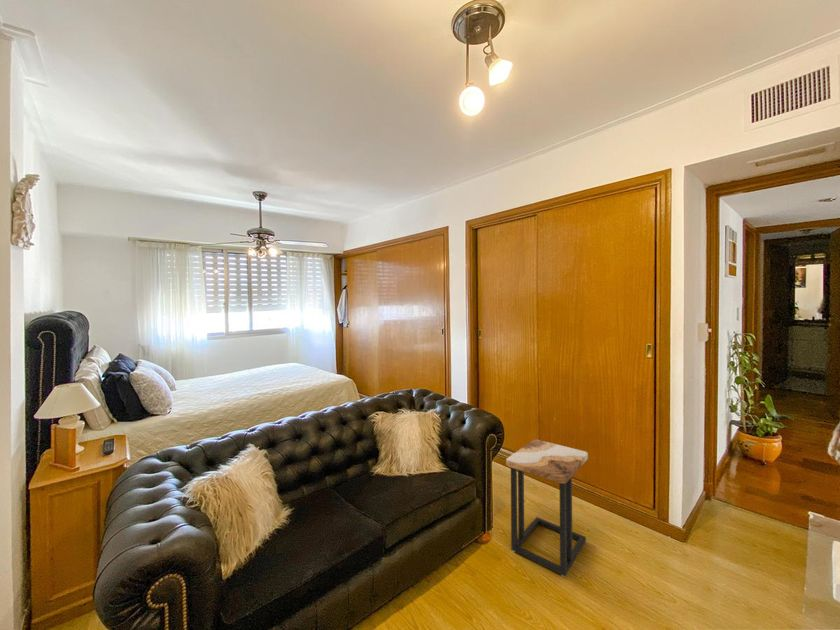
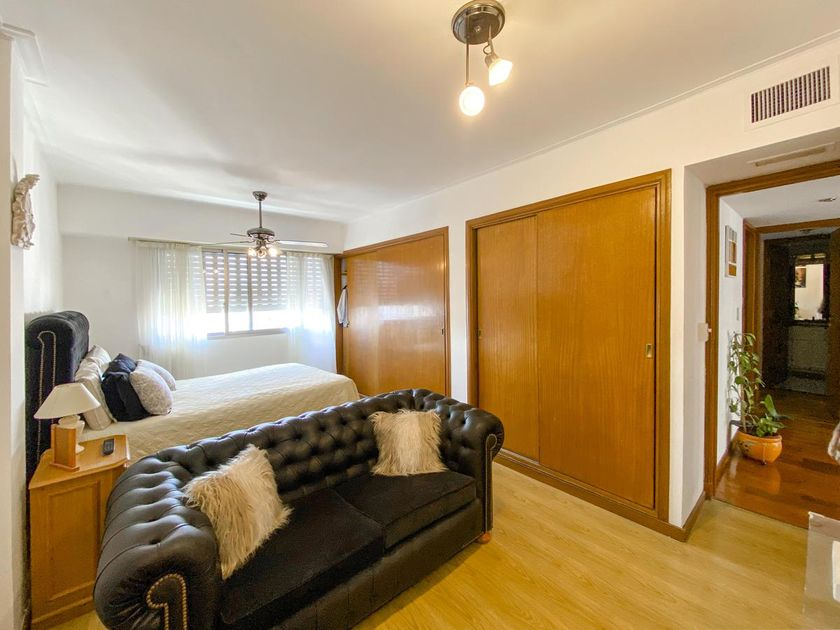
- side table (560, 501)
